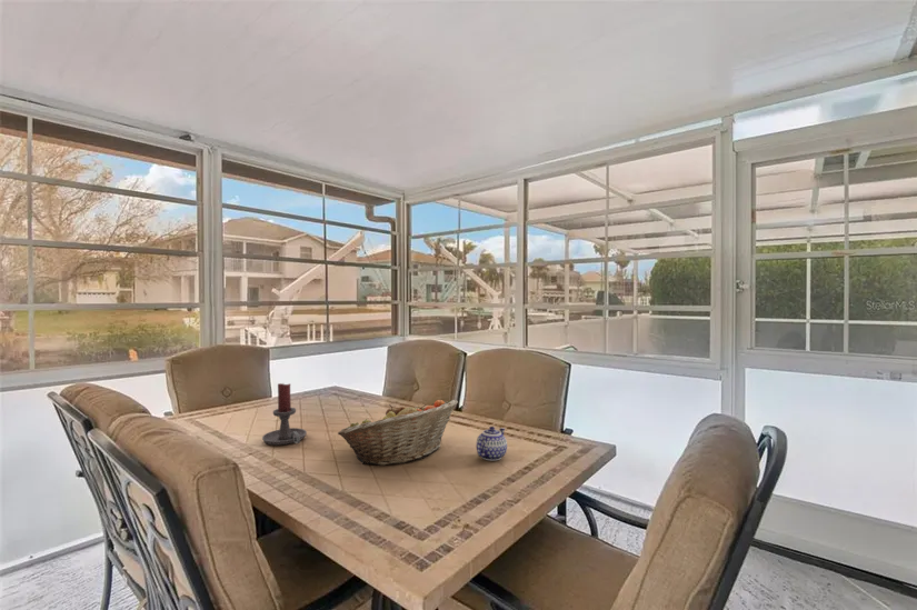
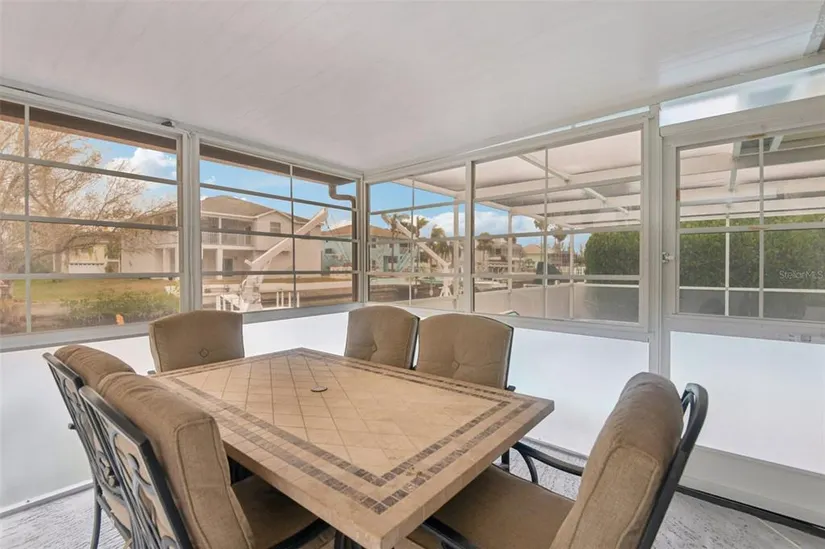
- candle holder (287, 411)
- fruit basket (401, 426)
- teapot (491, 441)
